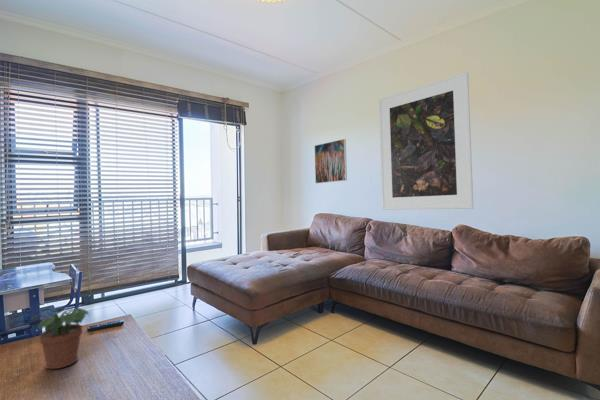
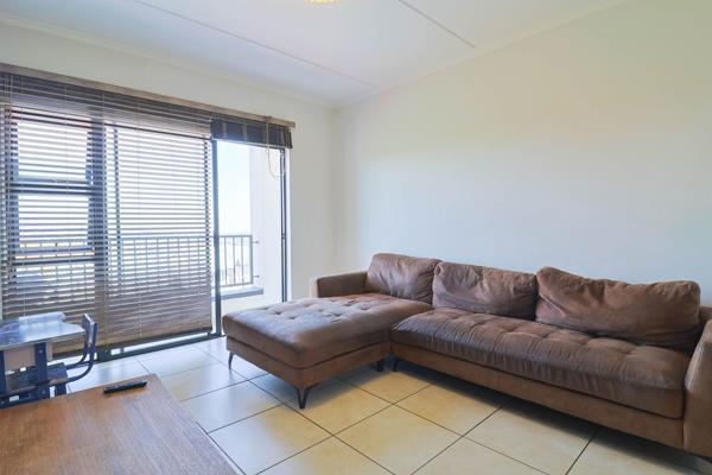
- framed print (420, 148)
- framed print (330, 162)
- potted plant (59, 337)
